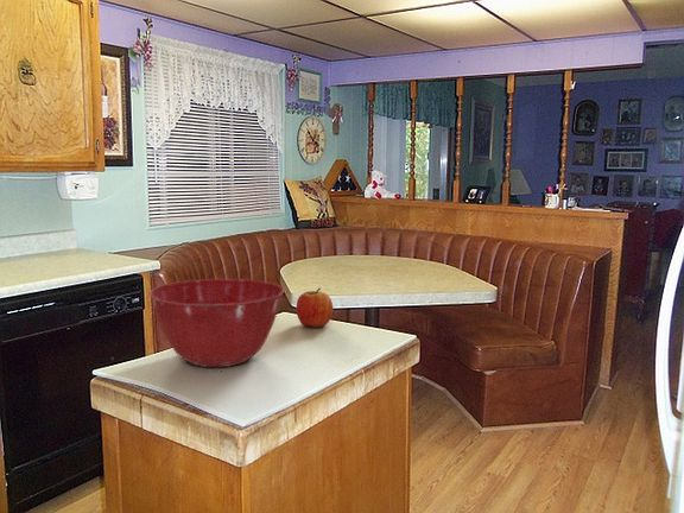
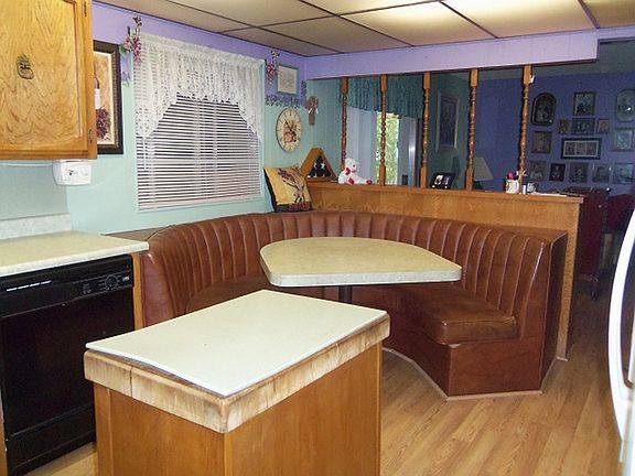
- apple (314, 306)
- mixing bowl (218, 323)
